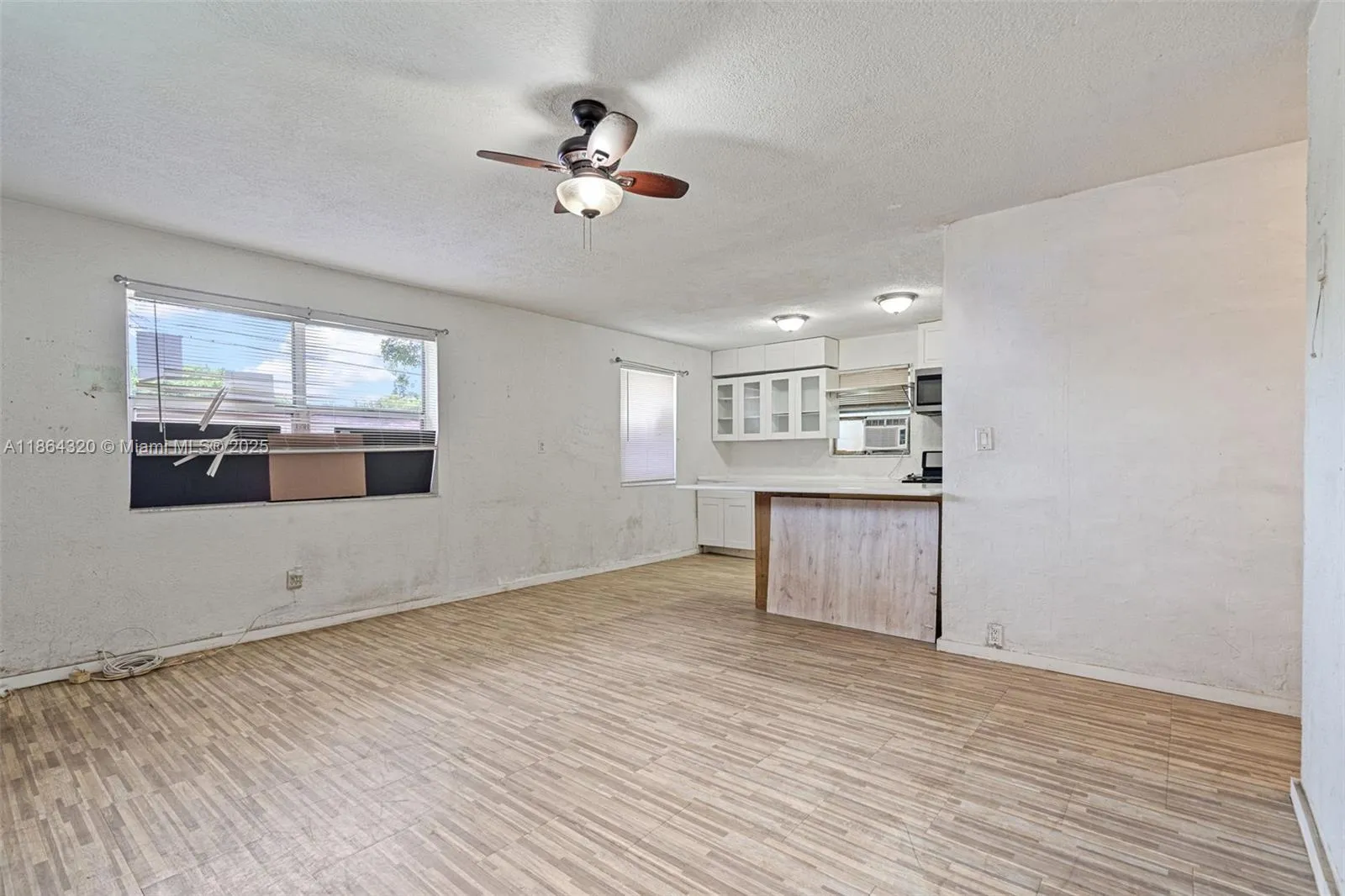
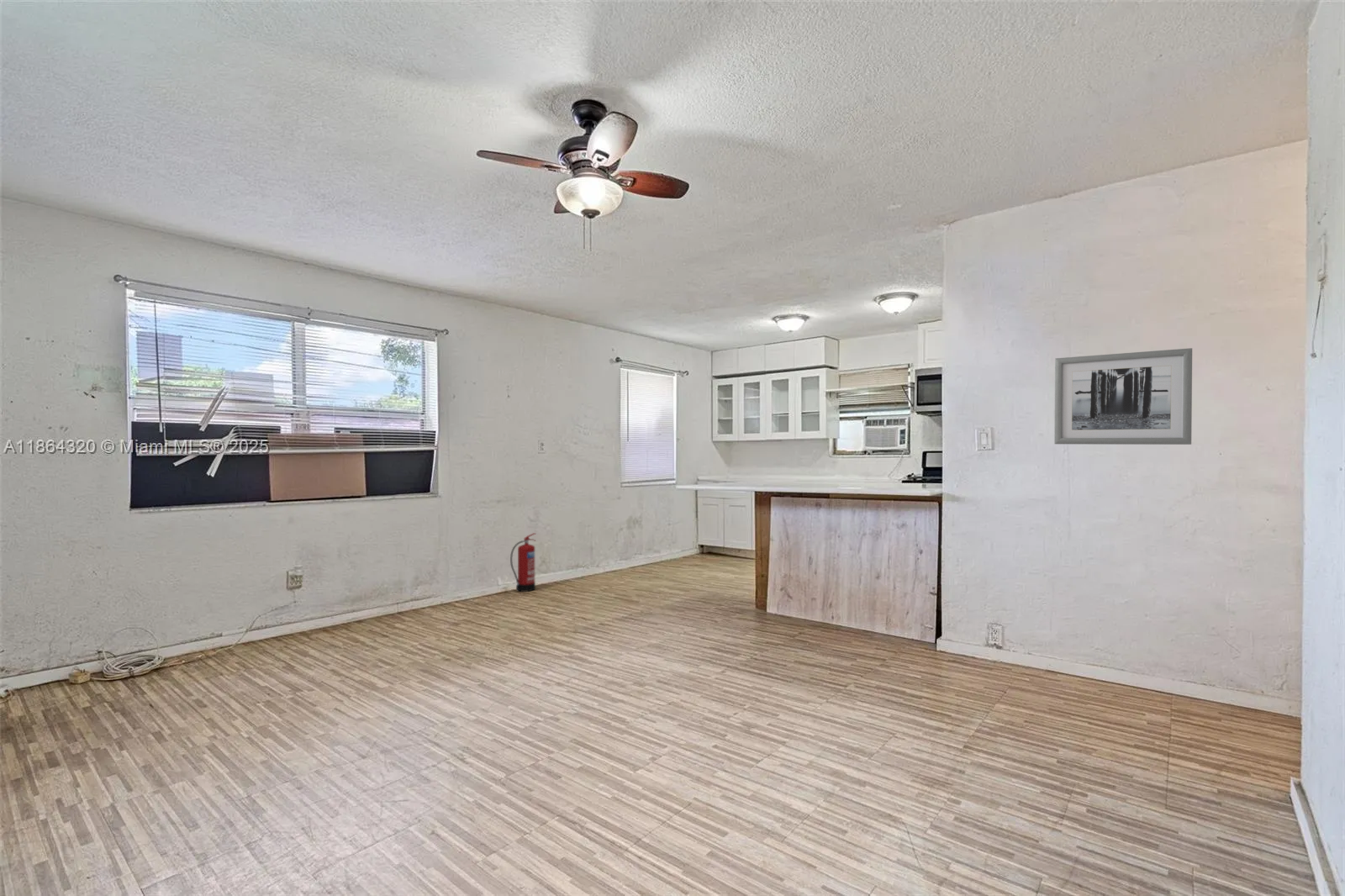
+ fire extinguisher (523, 562)
+ wall art (1119, 398)
